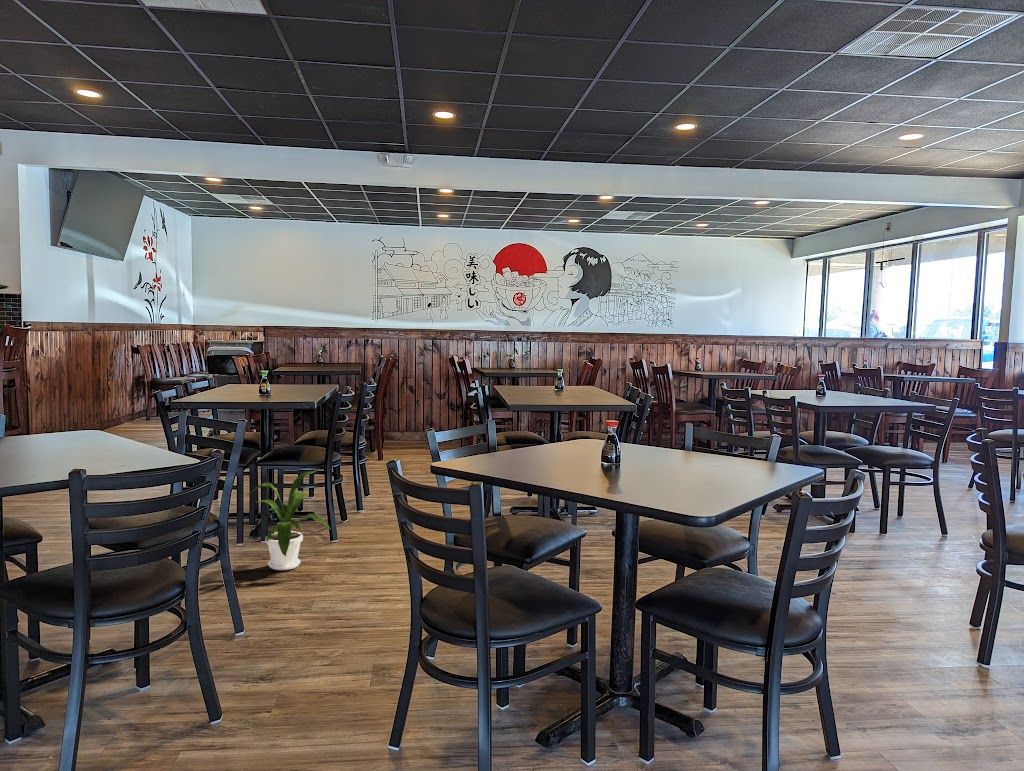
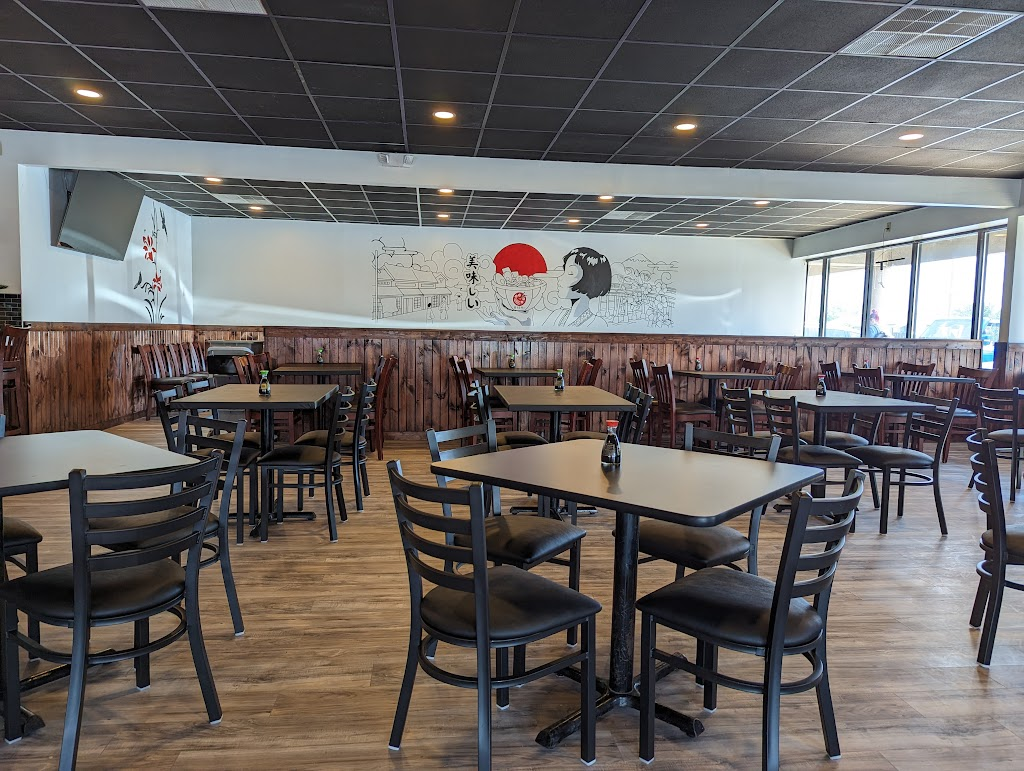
- house plant (286, 519)
